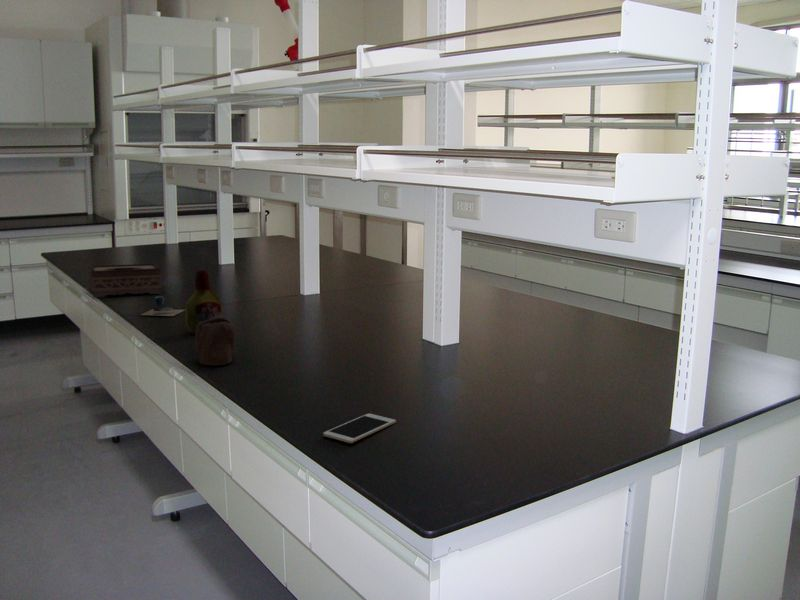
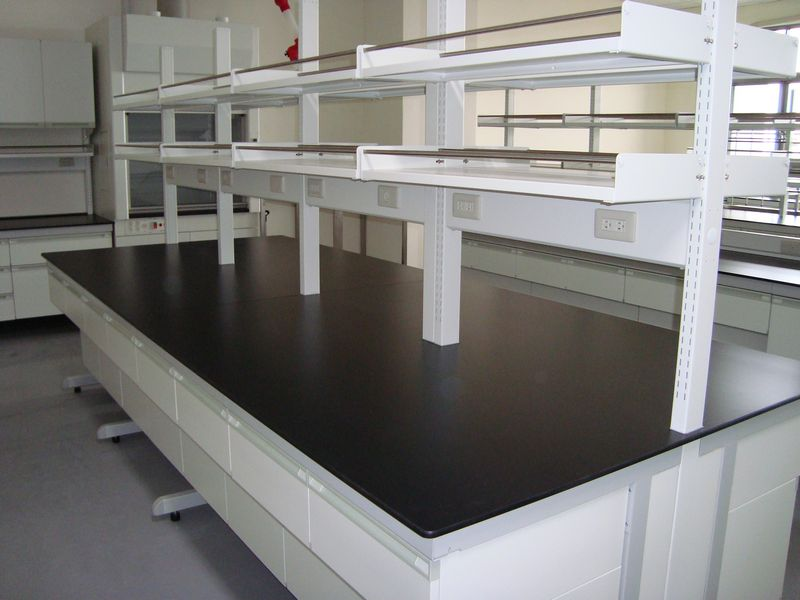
- cup (163, 305)
- cell phone (360, 427)
- mug (213, 338)
- bottle (203, 300)
- tissue box (125, 279)
